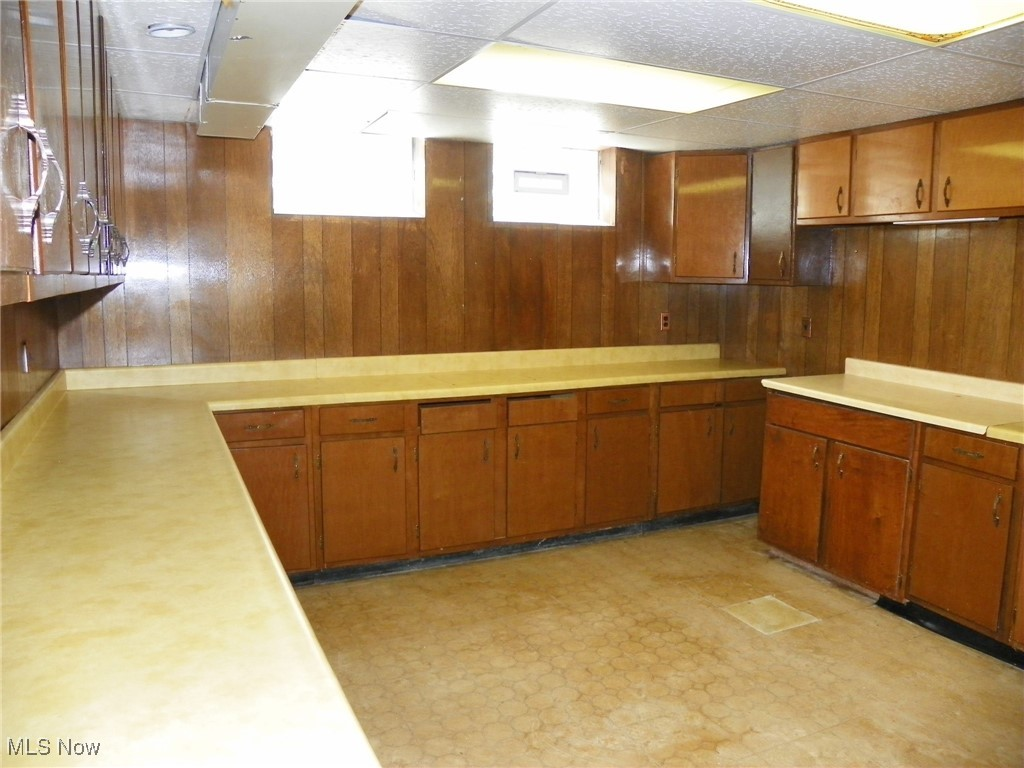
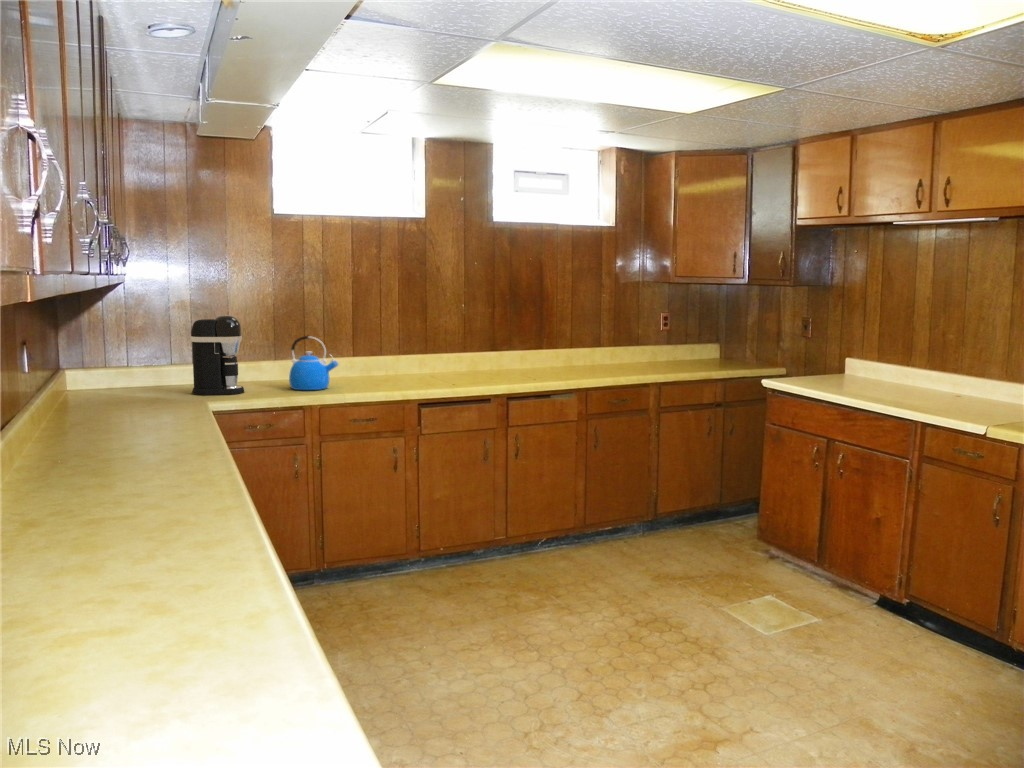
+ kettle (313, 362)
+ coffee maker (217, 354)
